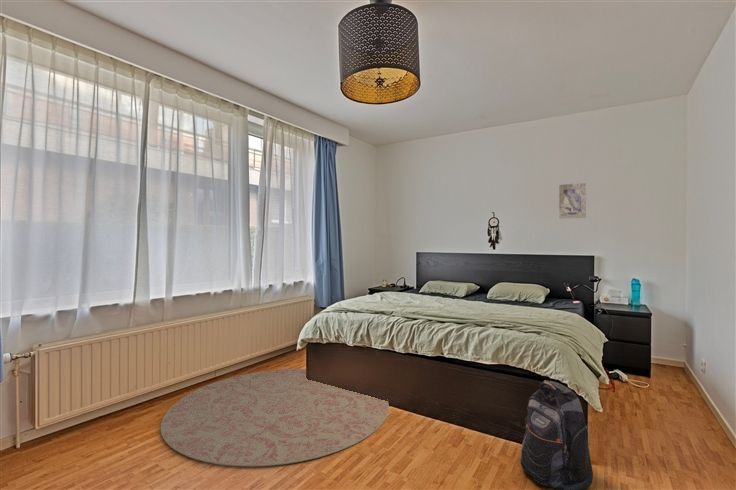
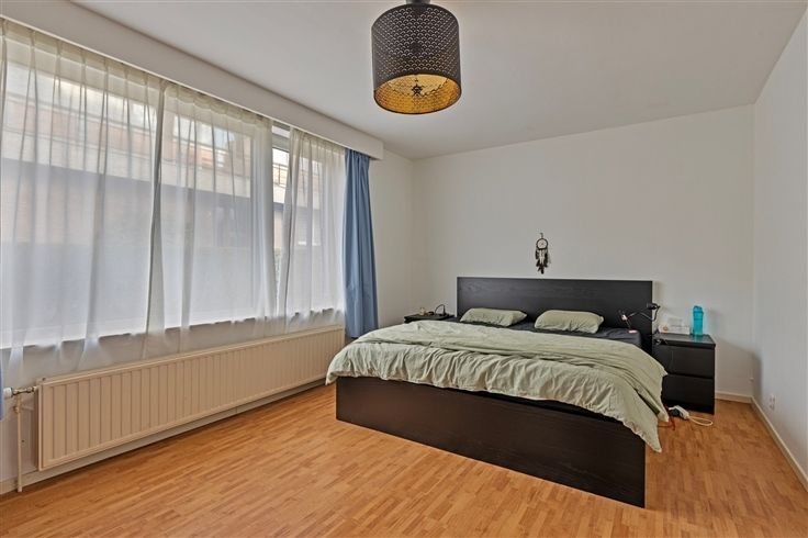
- backpack (554, 429)
- rug (282, 403)
- wall art (572, 201)
